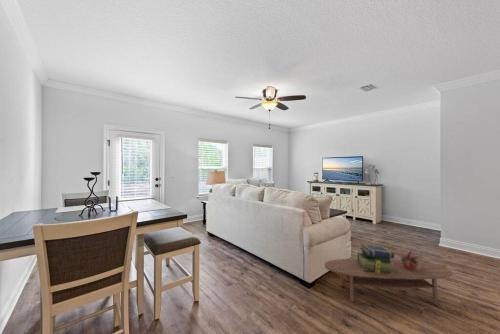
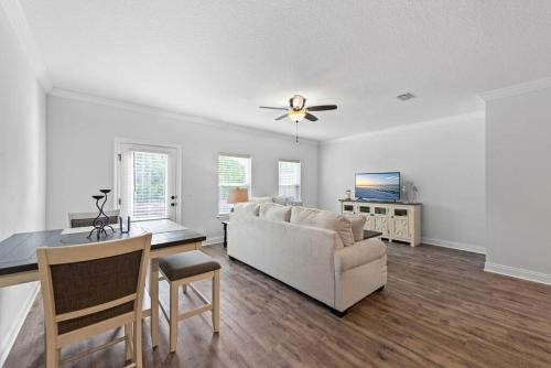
- potted plant (409, 258)
- stack of books (375, 257)
- coffee table (385, 280)
